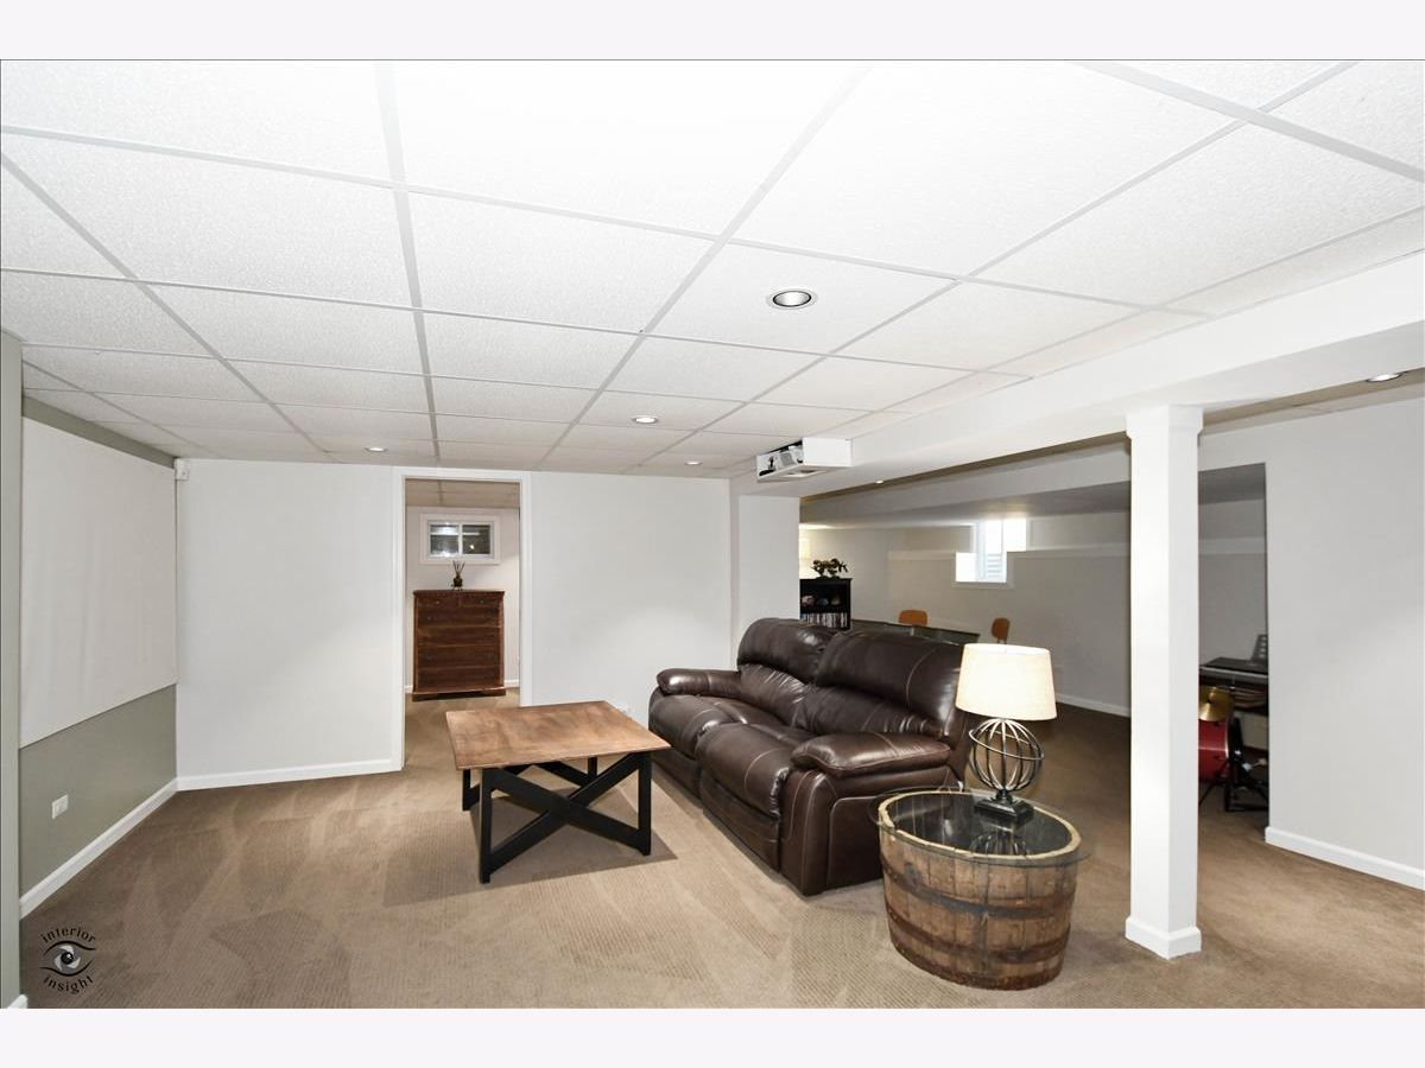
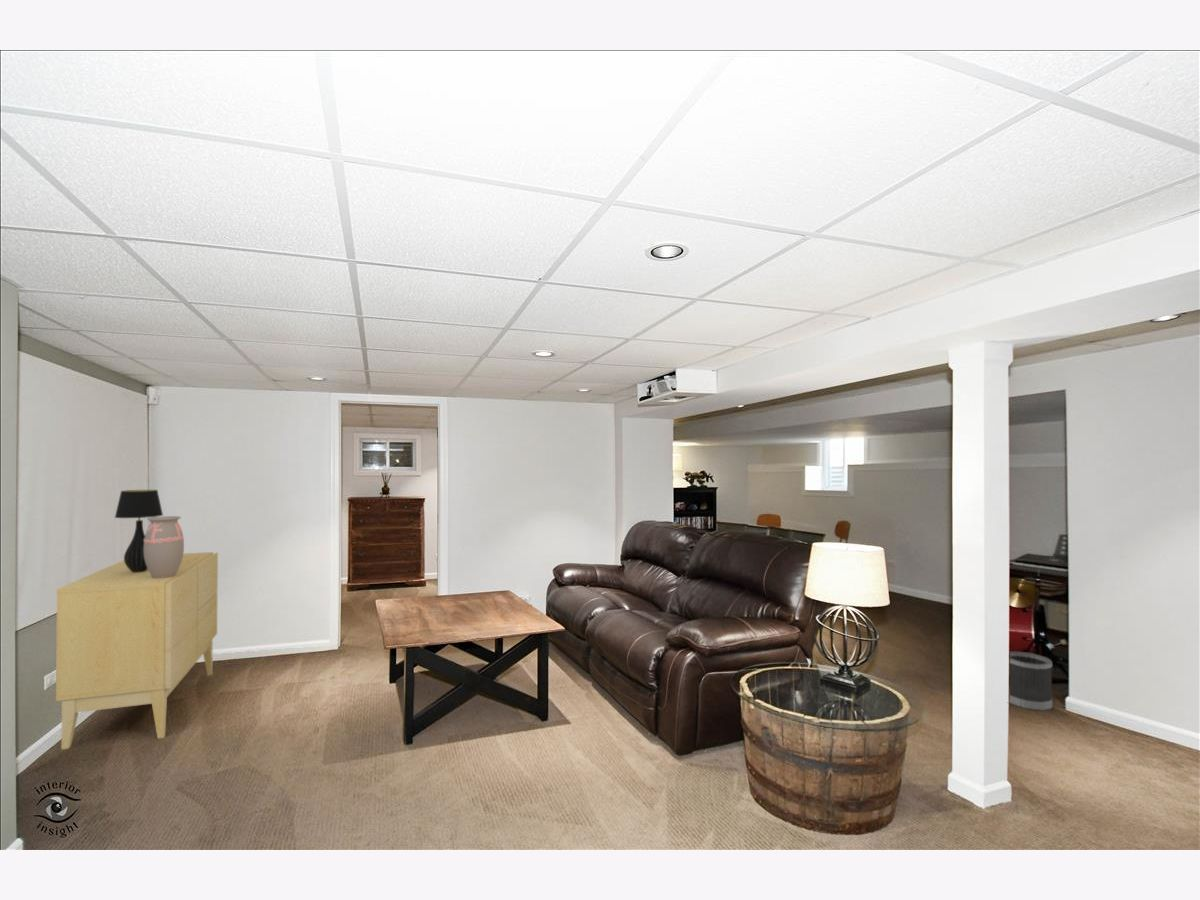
+ table lamp (139, 530)
+ wastebasket (1027, 680)
+ sideboard (149, 638)
+ decorative vase (164, 546)
